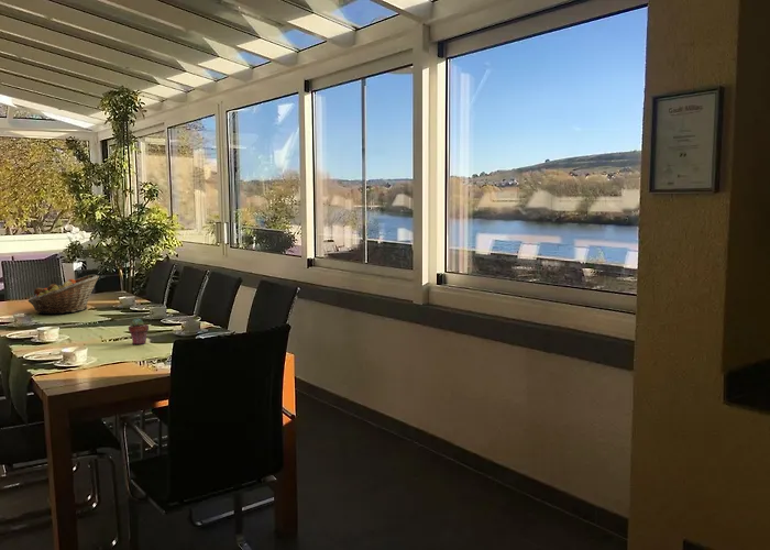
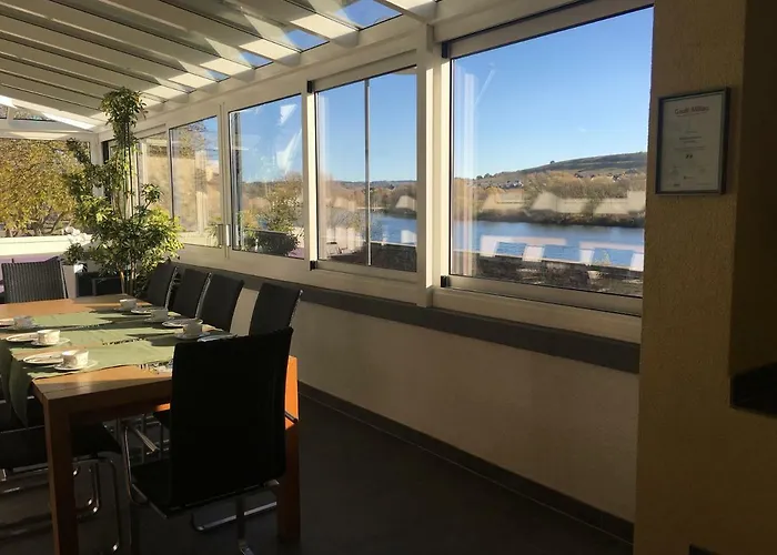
- potted succulent (139, 330)
- fruit basket (64, 293)
